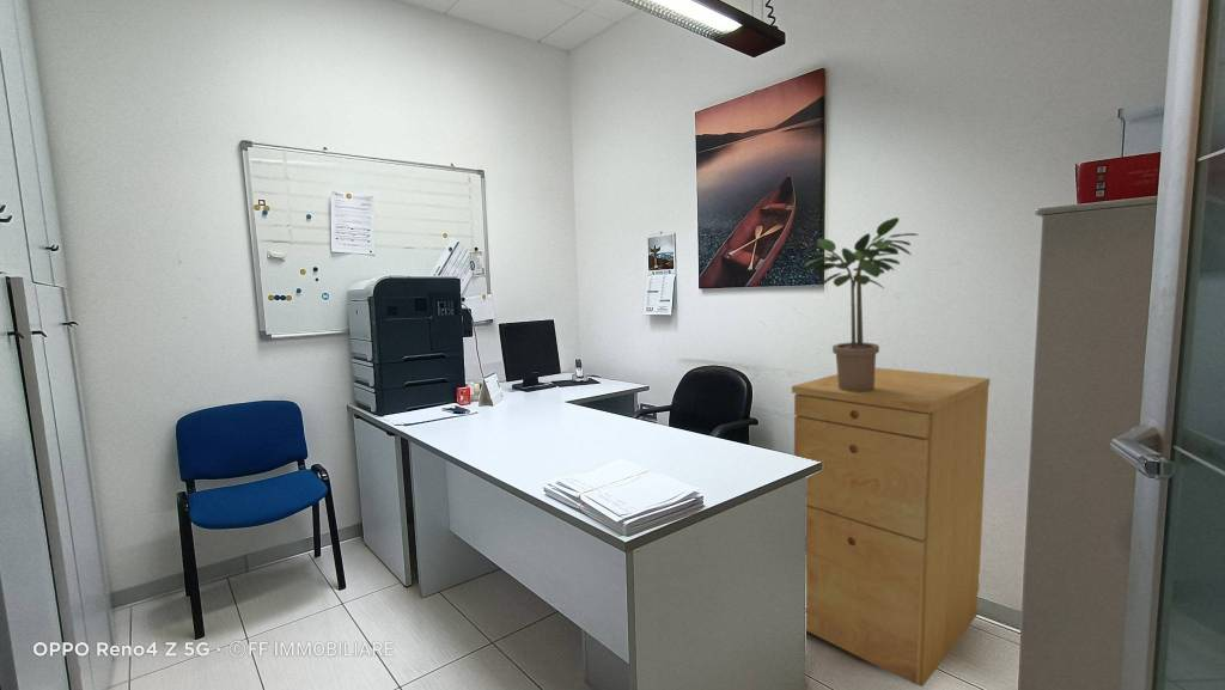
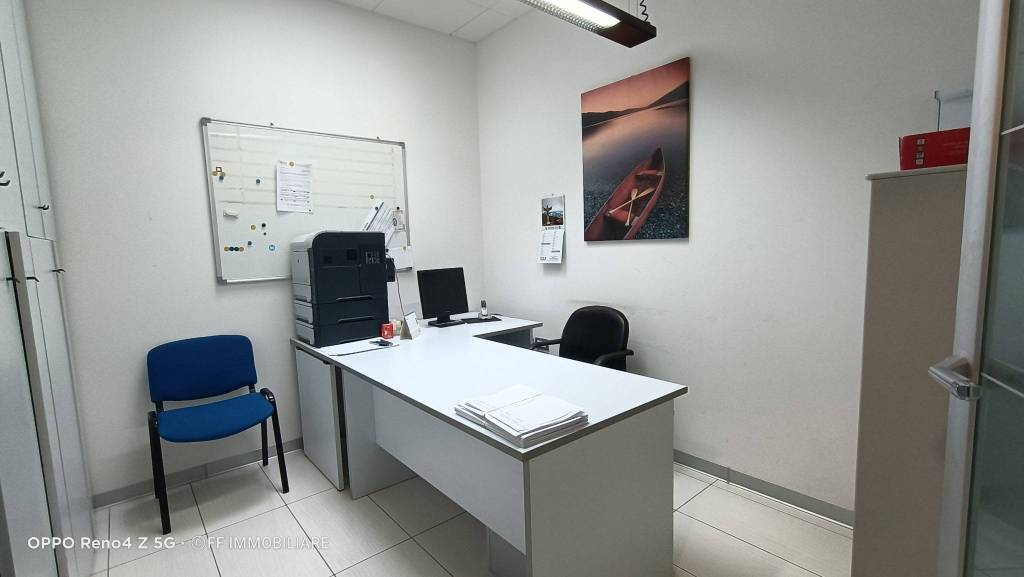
- filing cabinet (888, 505)
- potted plant (861, 309)
